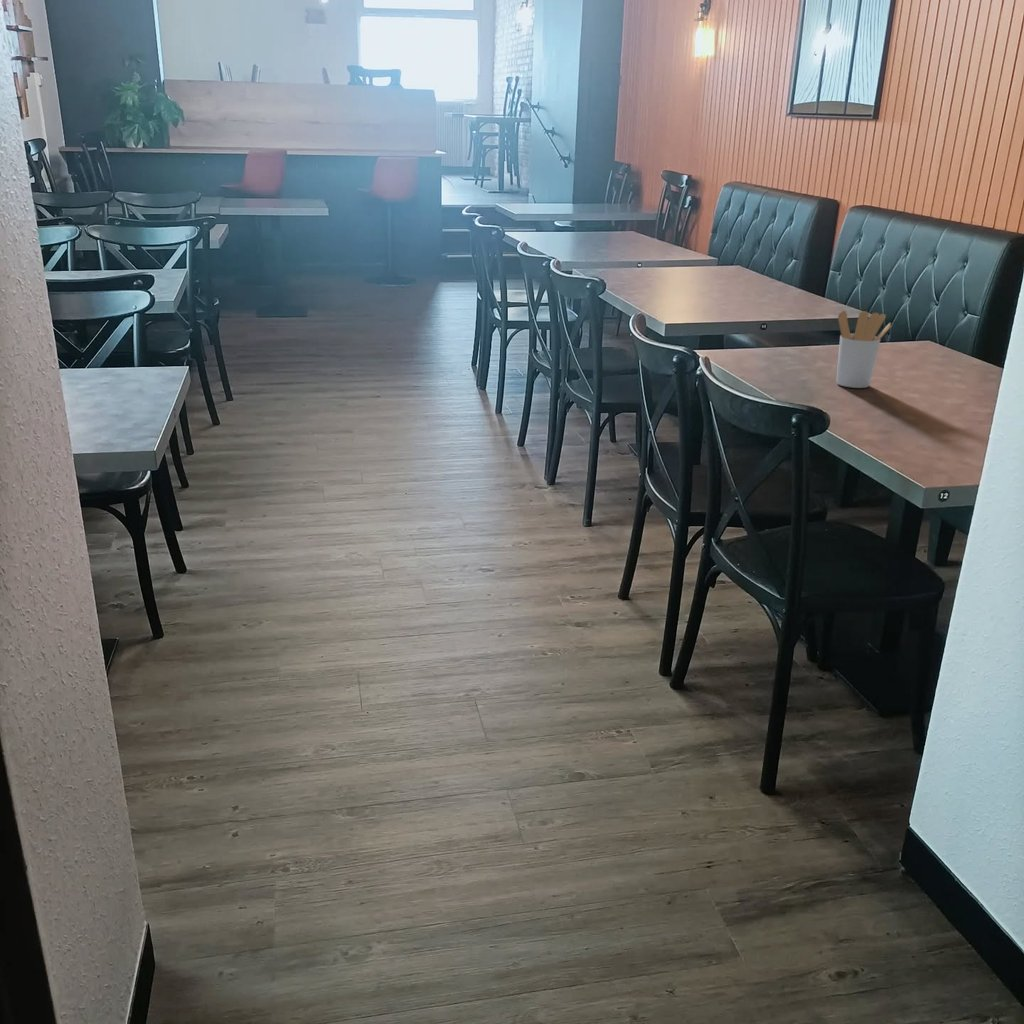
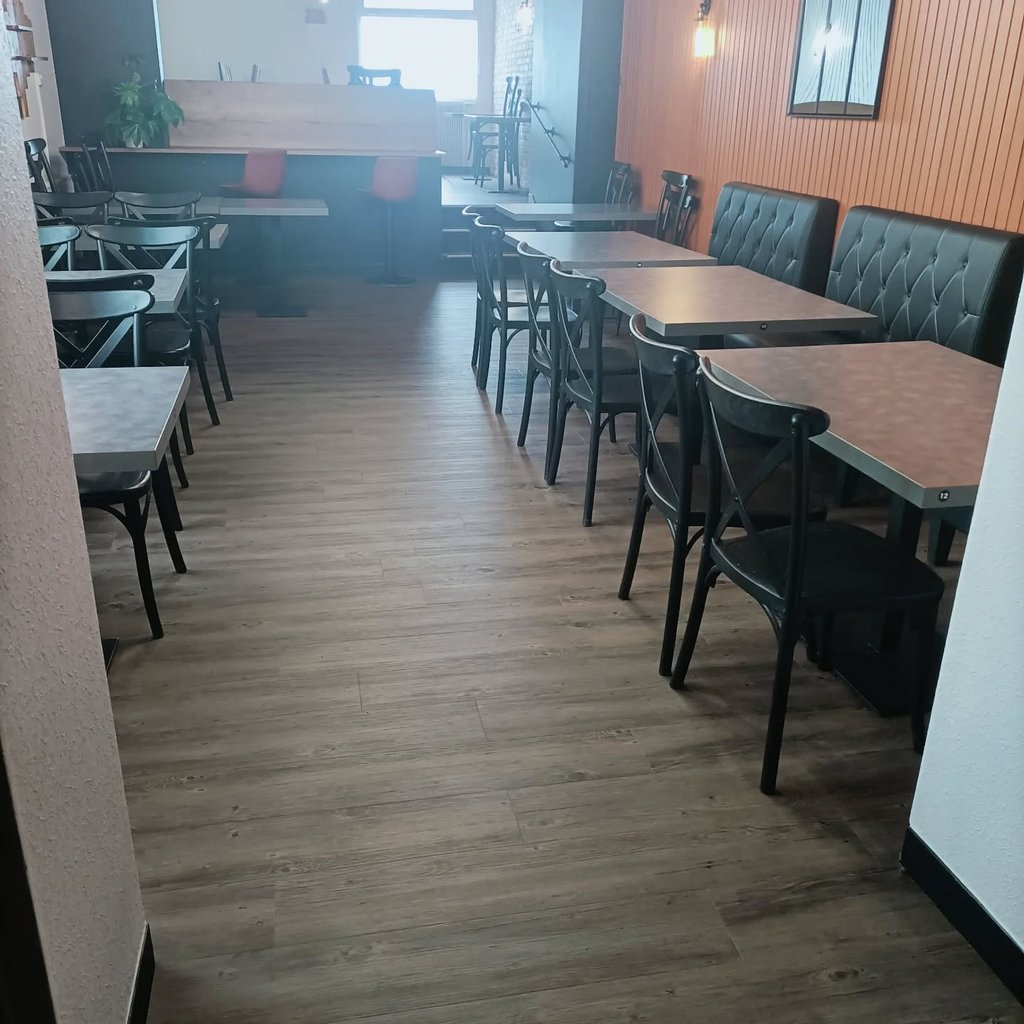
- utensil holder (861, 347)
